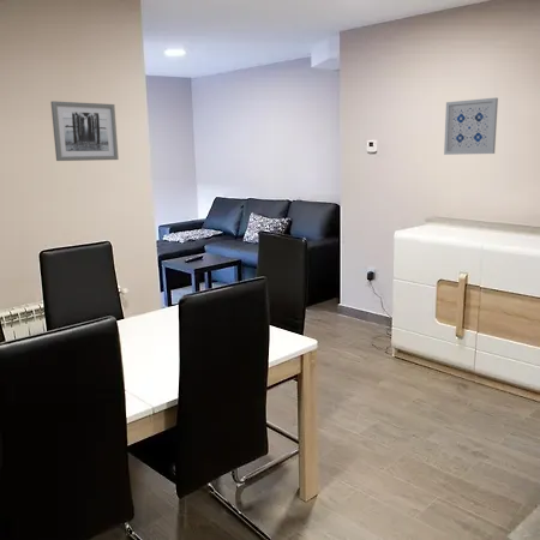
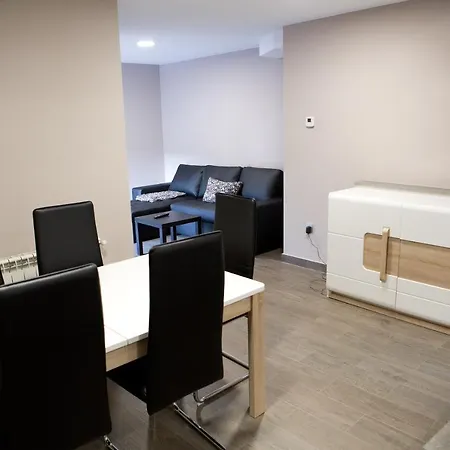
- wall art (469, 127)
- wall art (85, 131)
